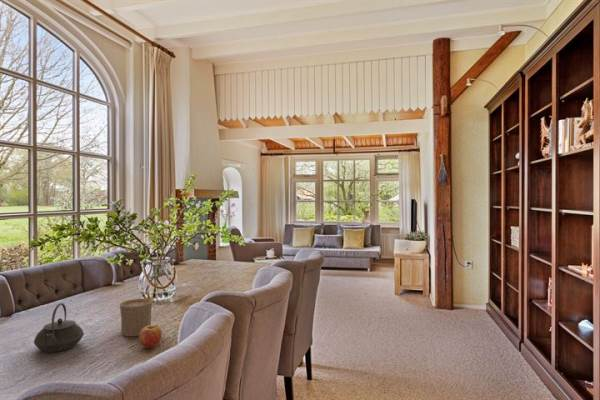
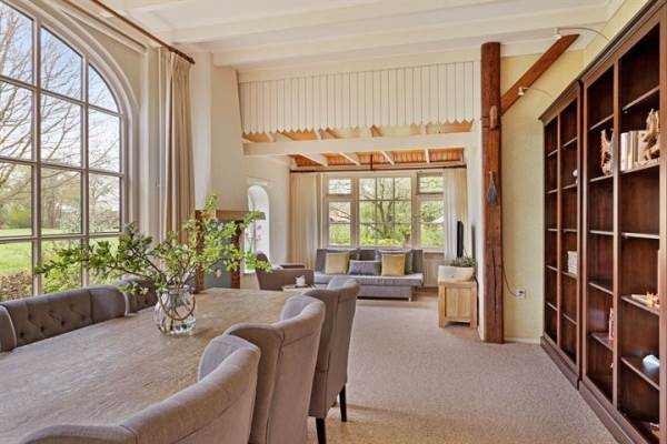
- cup (136, 316)
- teapot (58, 326)
- fruit (150, 335)
